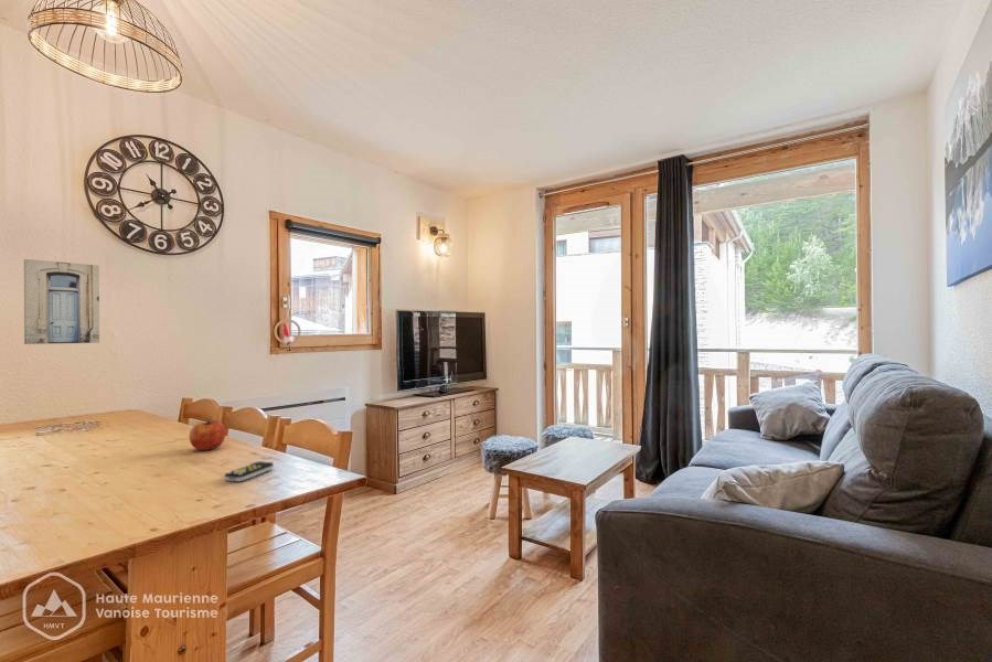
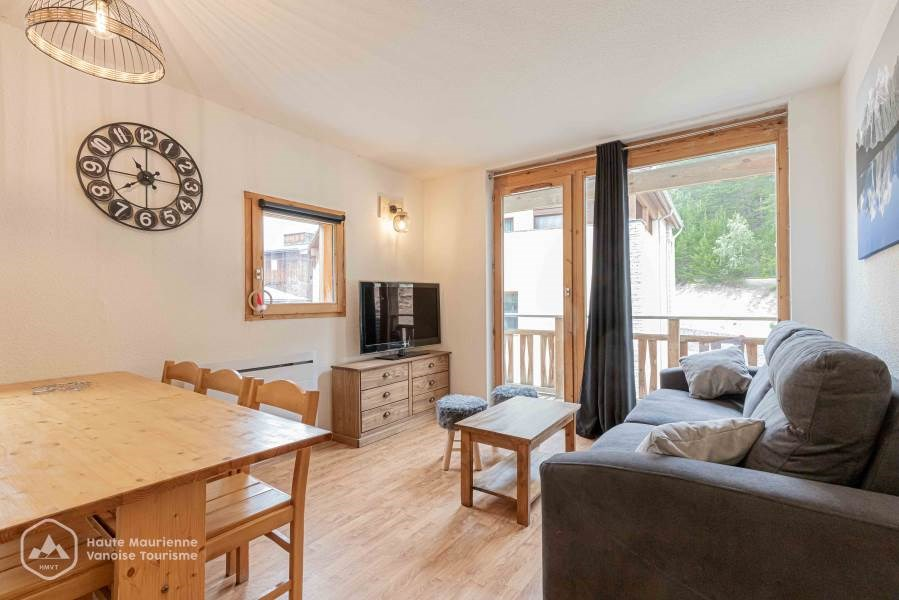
- remote control (249, 470)
- fruit (207, 434)
- wall art (63, 302)
